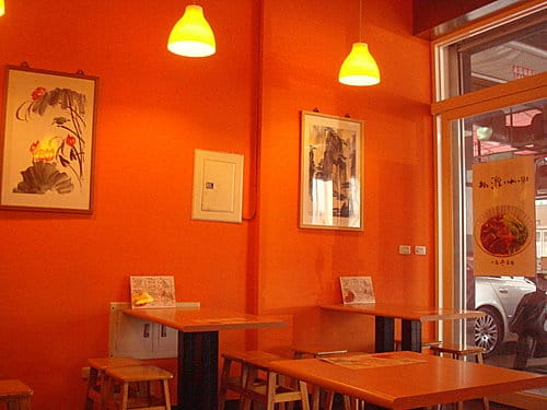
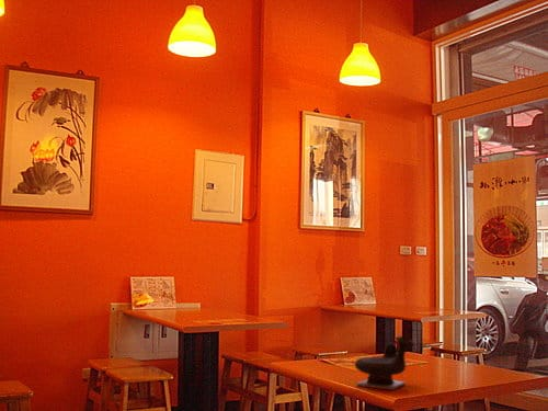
+ teapot (387, 359)
